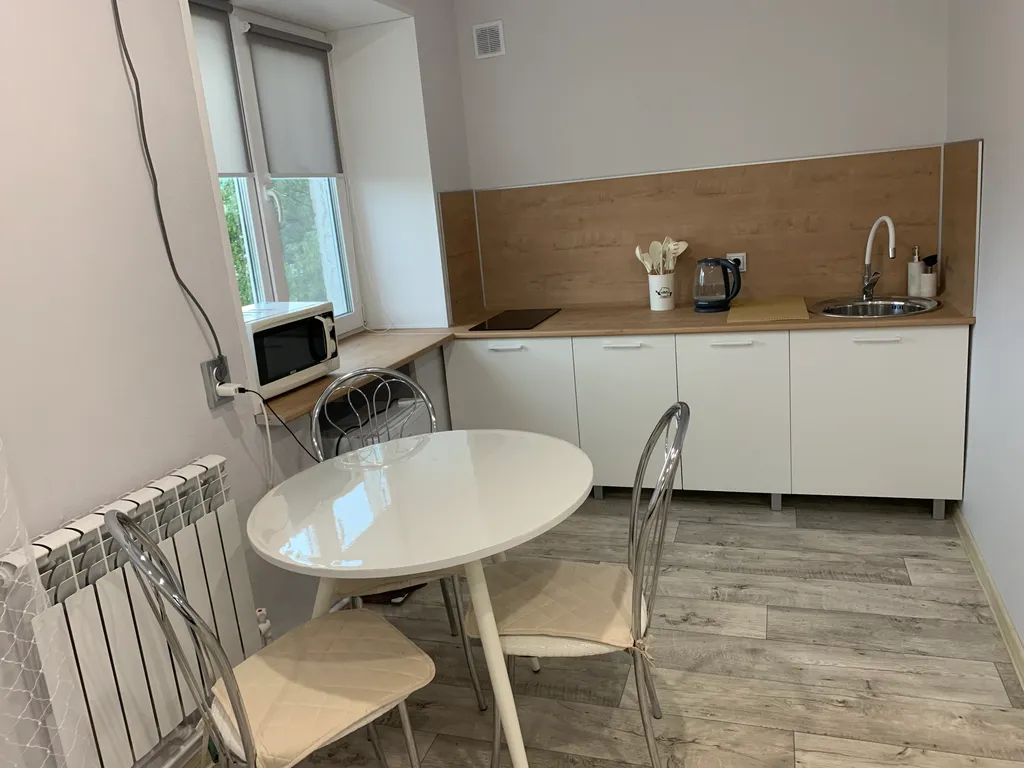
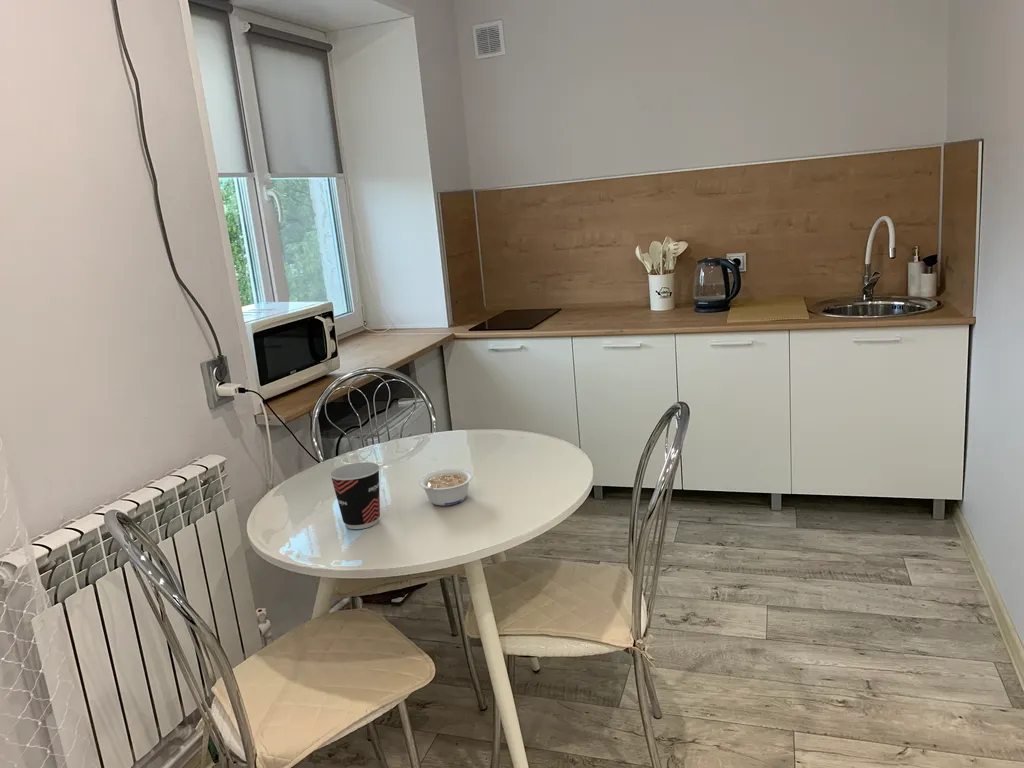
+ legume (446, 487)
+ cup (358, 496)
